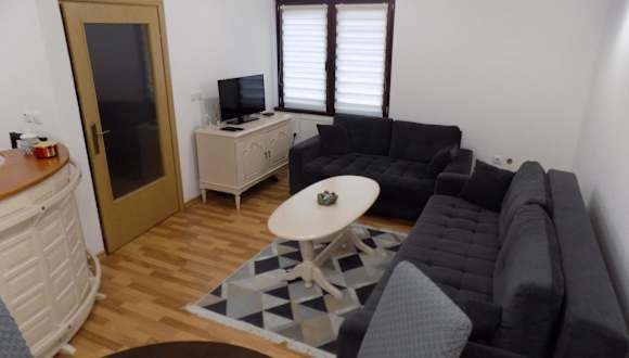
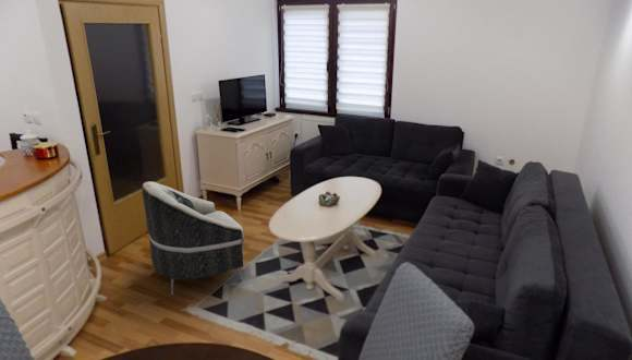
+ armchair (193, 217)
